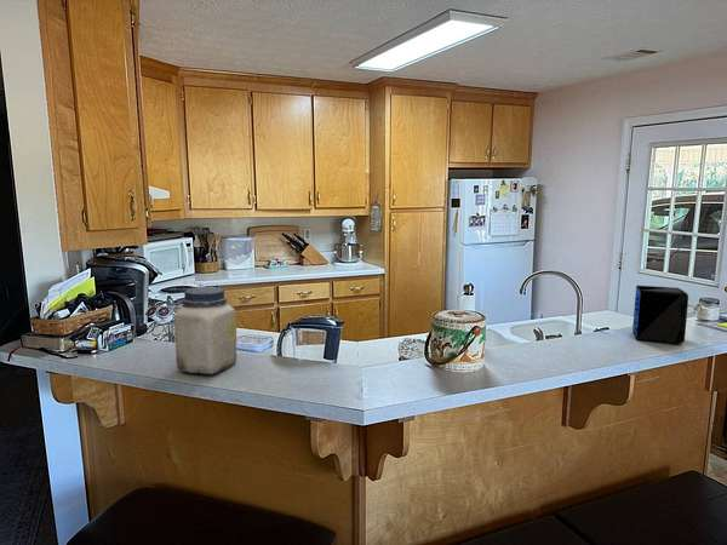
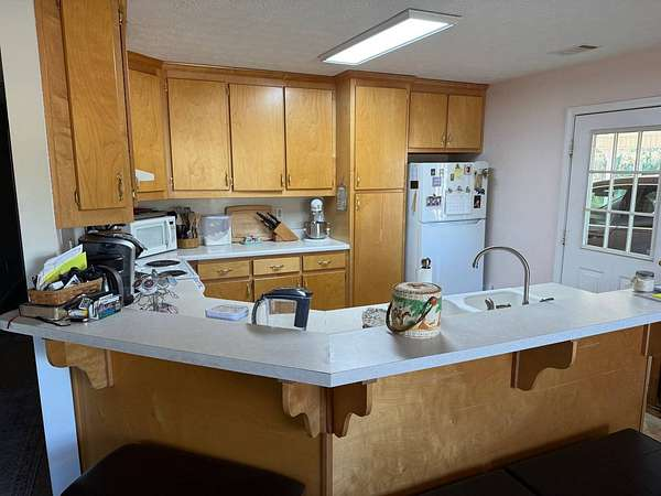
- speaker (658, 314)
- jar (205, 328)
